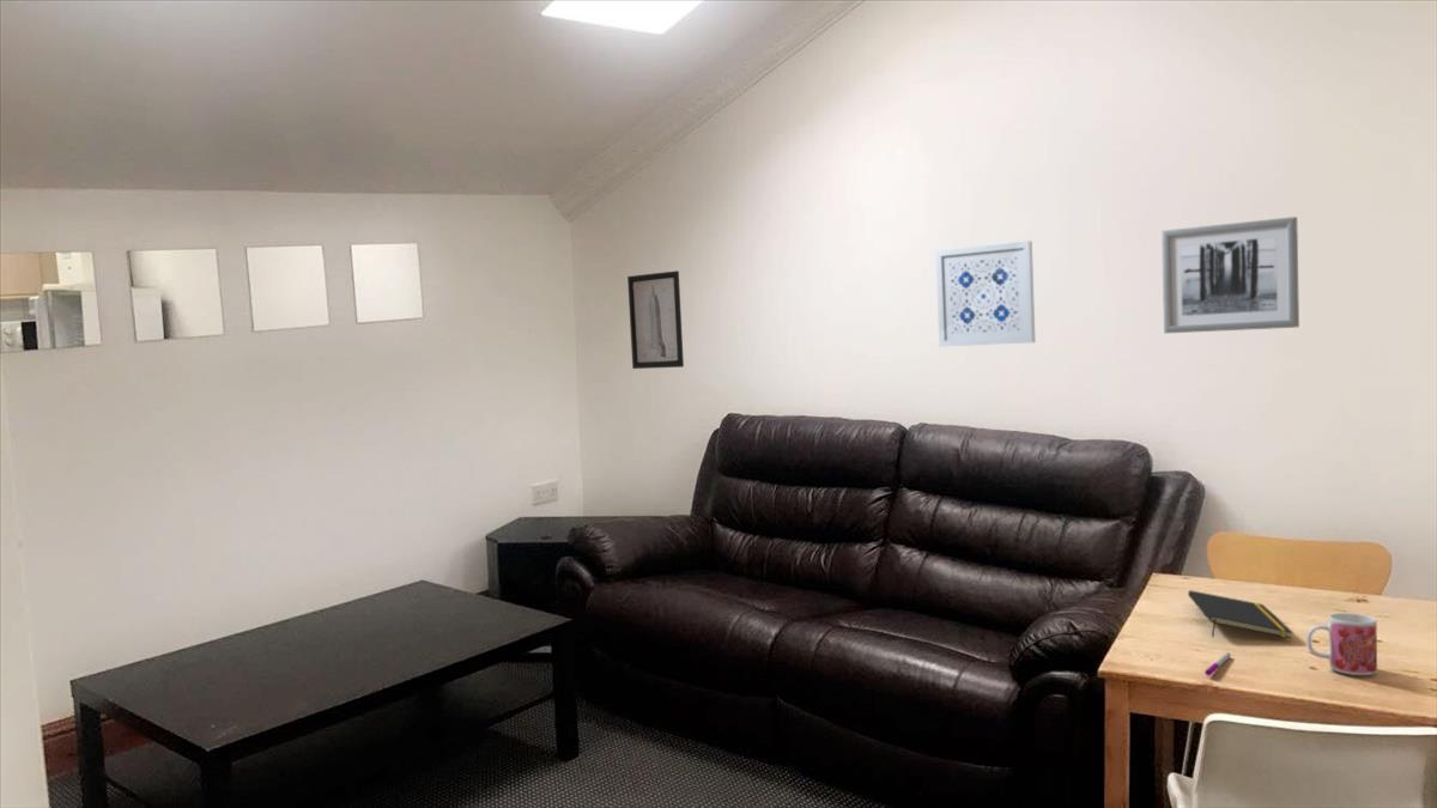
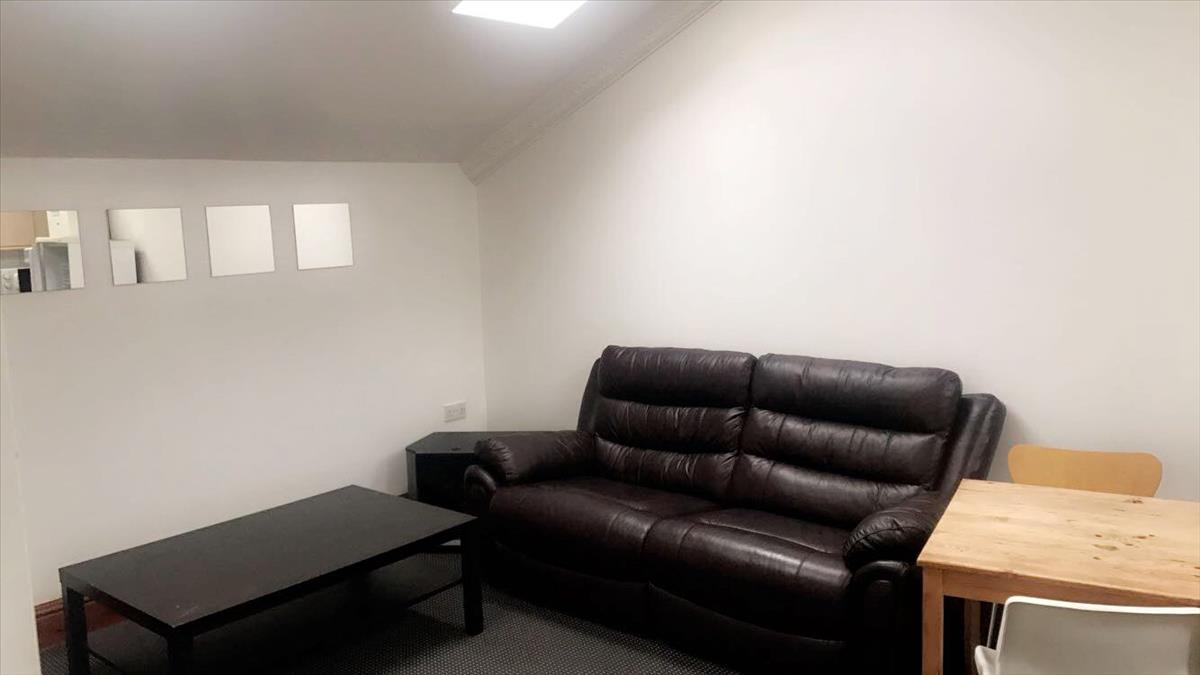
- mug (1341, 642)
- notepad (1237, 612)
- wall art (655, 321)
- wall art (983, 294)
- wall art (1227, 277)
- pen (1218, 663)
